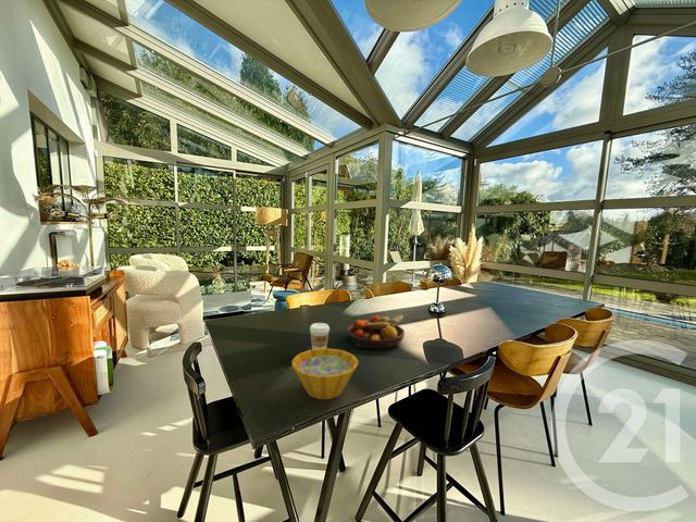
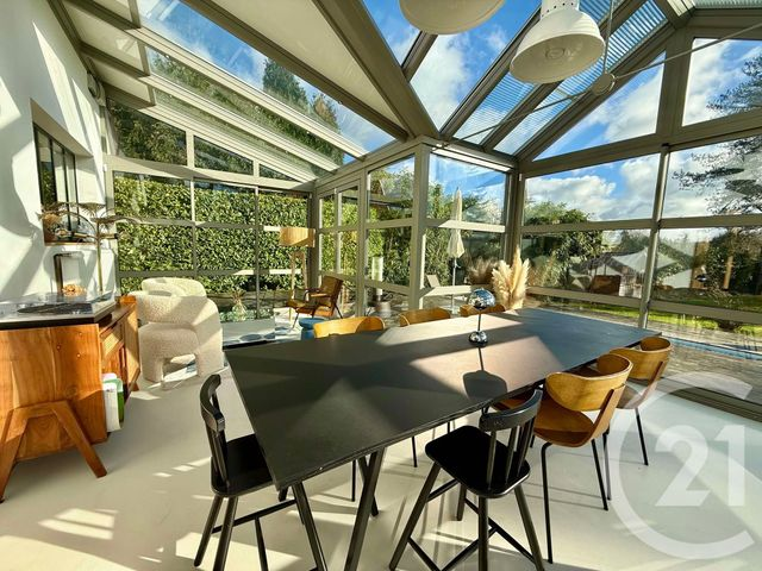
- coffee cup (319, 337)
- fruit bowl (375, 327)
- bowl (324, 375)
